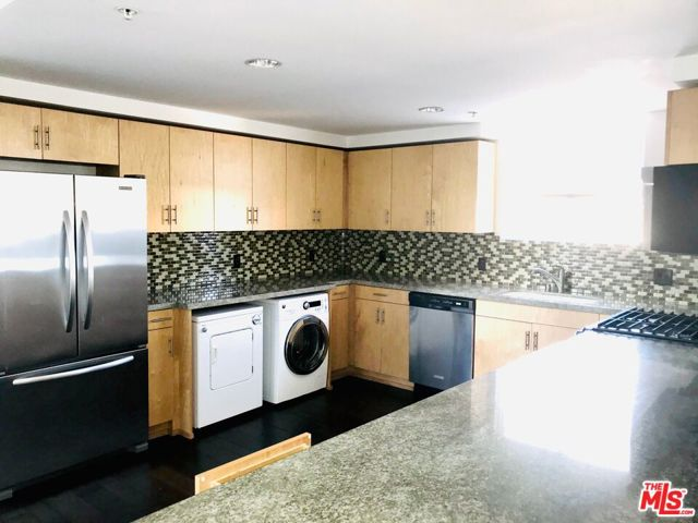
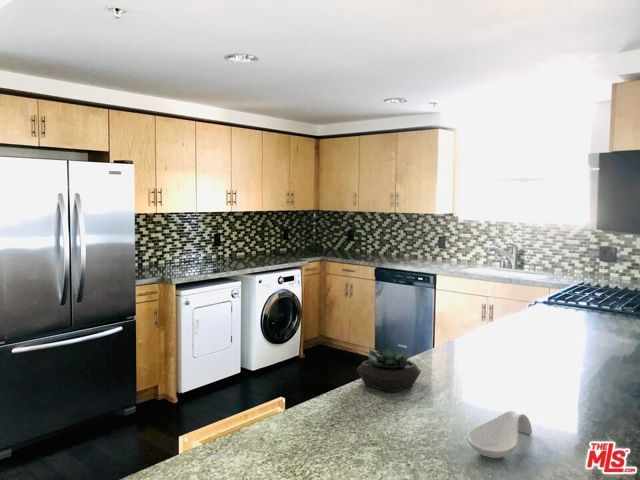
+ succulent plant (388, 367)
+ spoon rest (502, 432)
